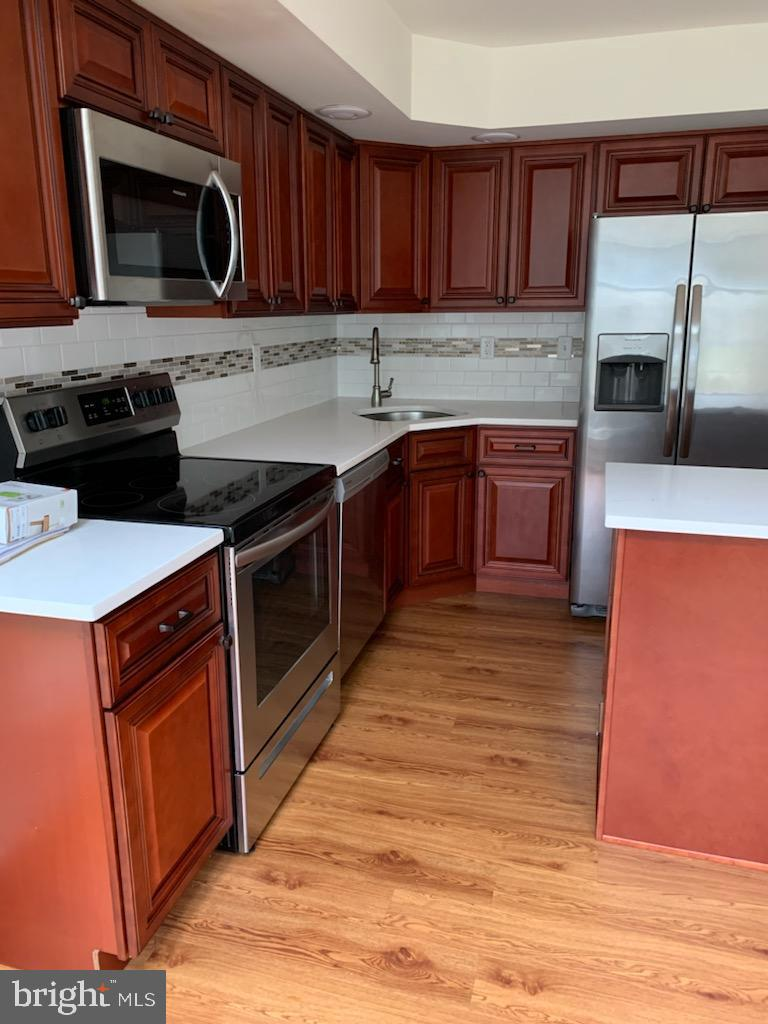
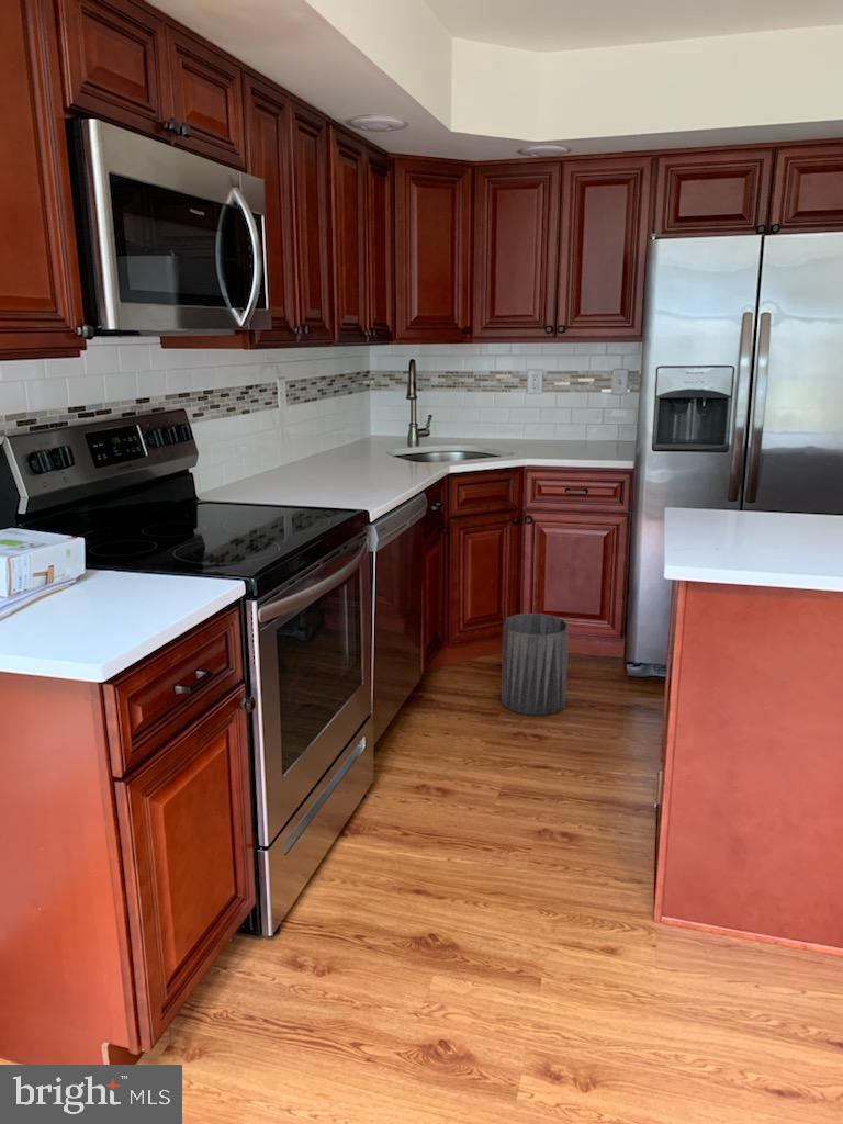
+ trash can (535, 663)
